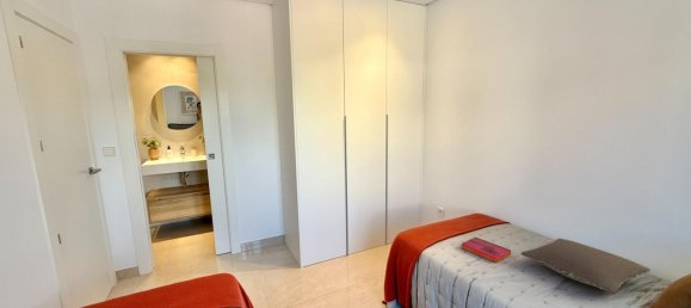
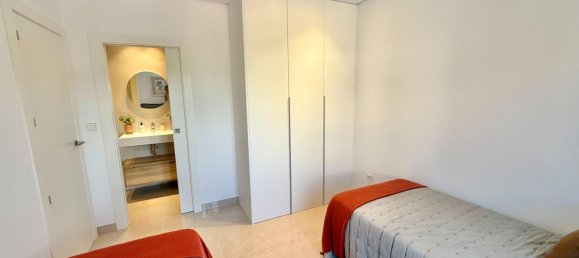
- hardback book (485, 248)
- pillow (581, 260)
